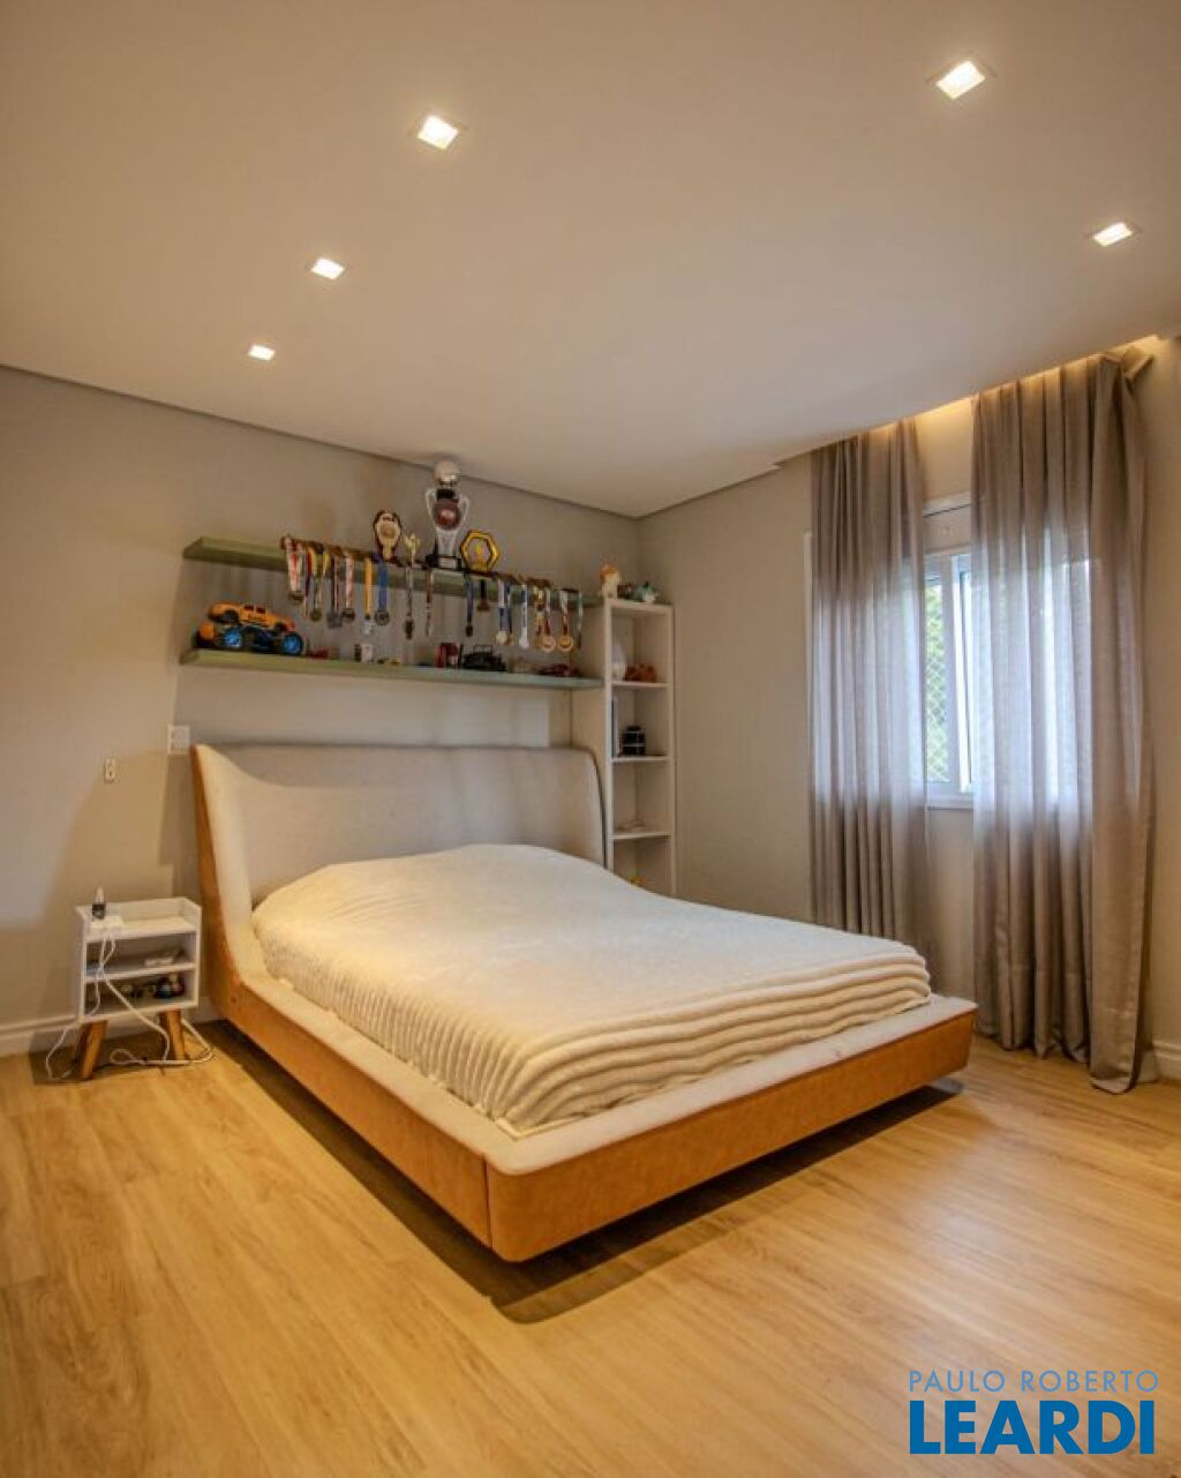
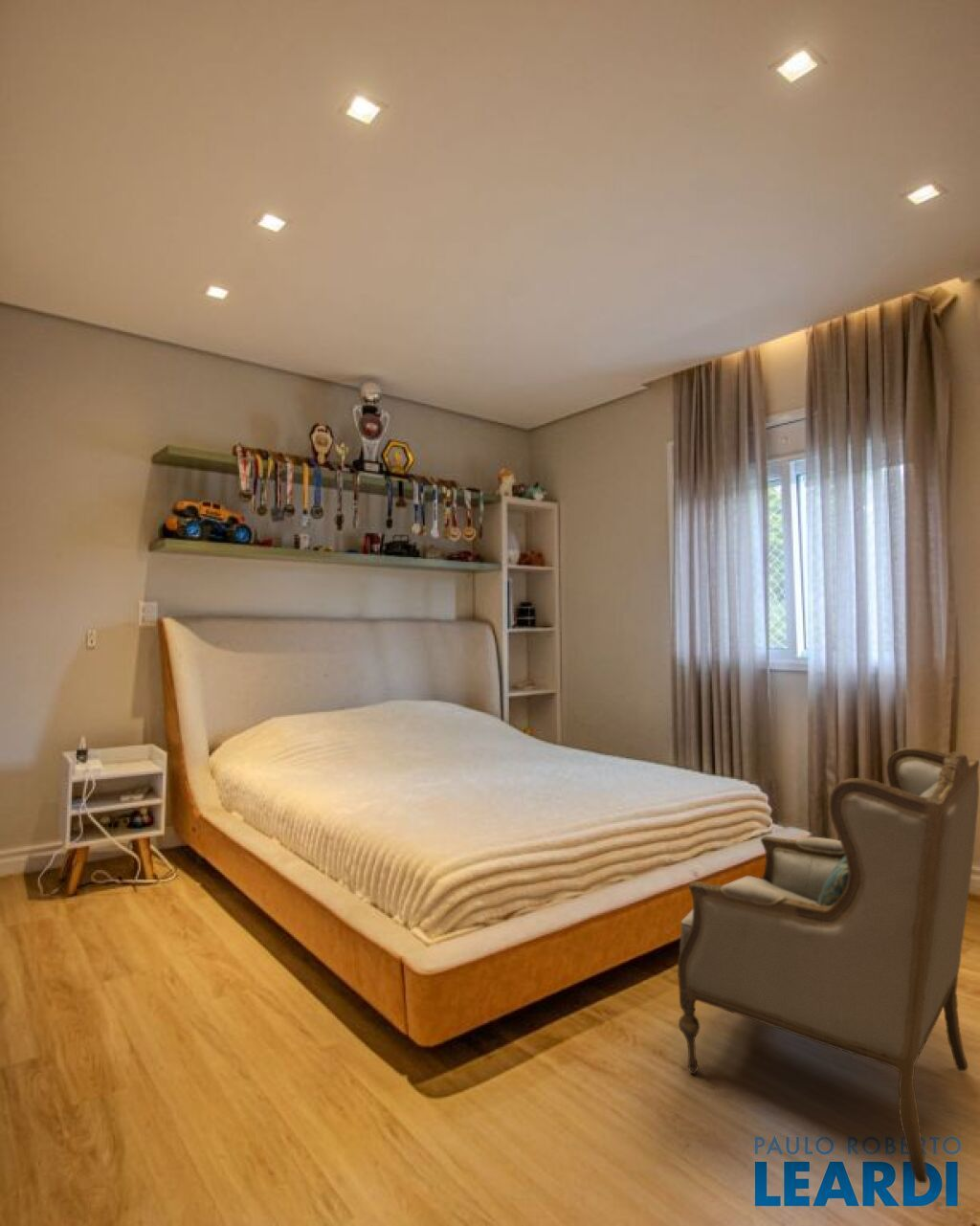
+ armchair (828, 906)
